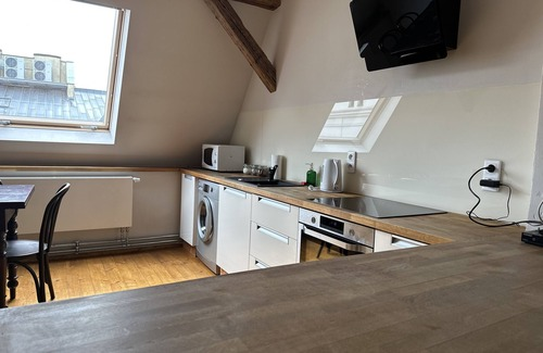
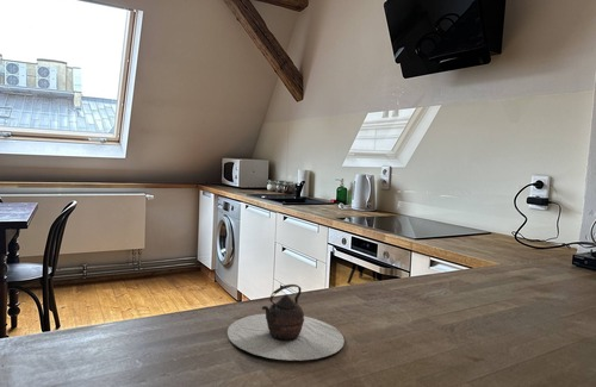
+ teapot (286, 308)
